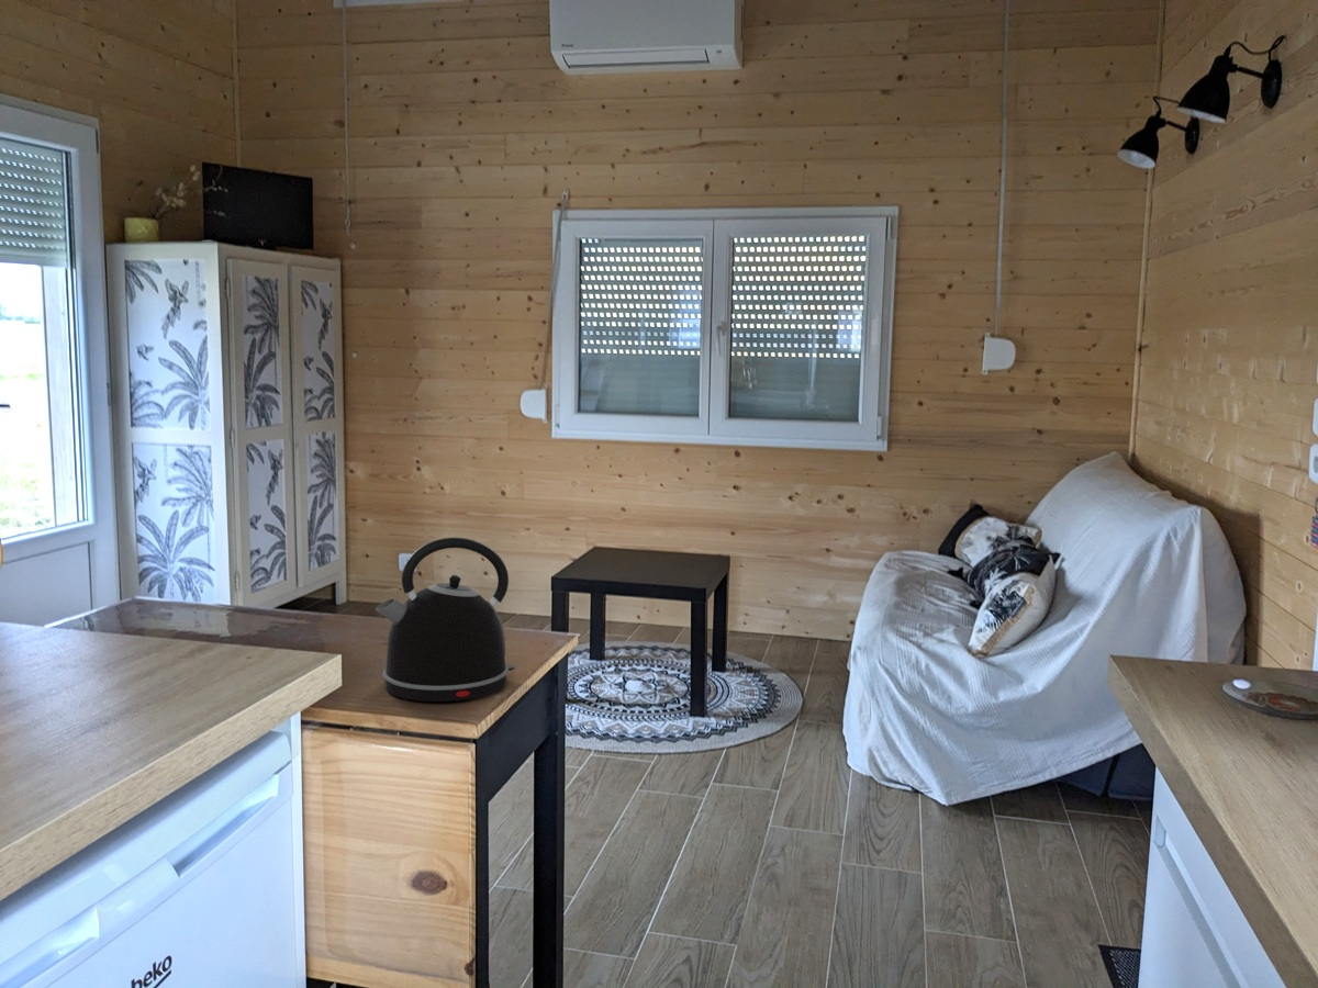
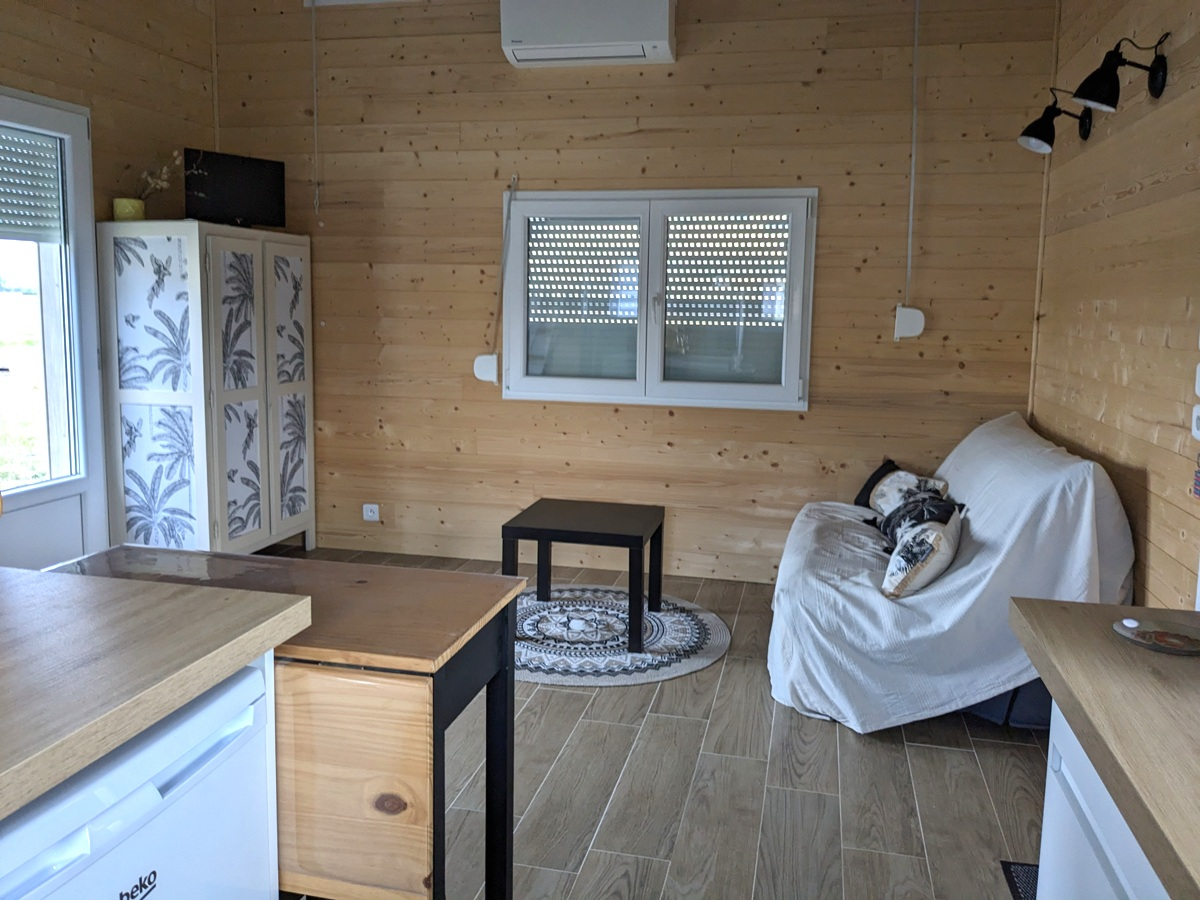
- kettle (447, 610)
